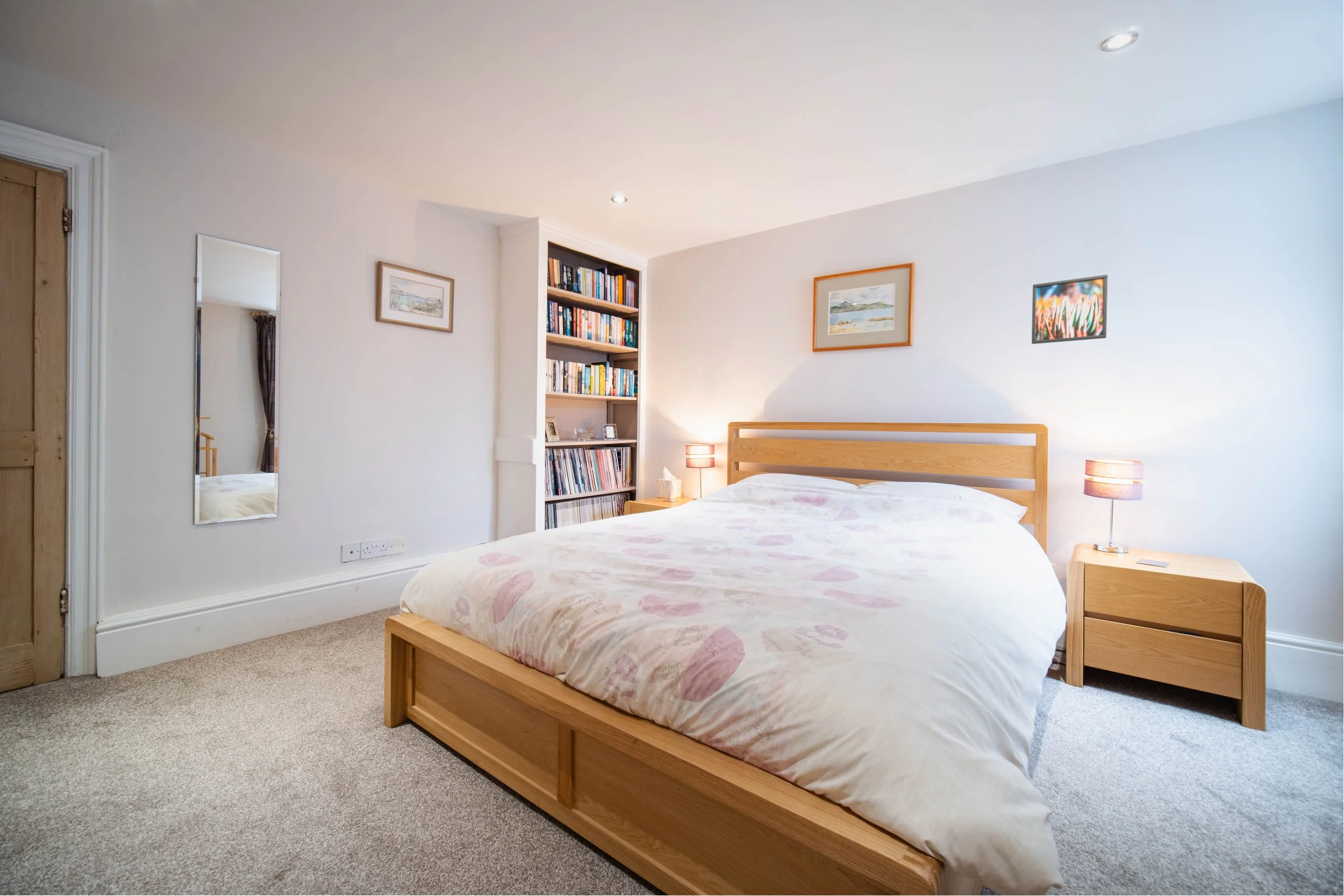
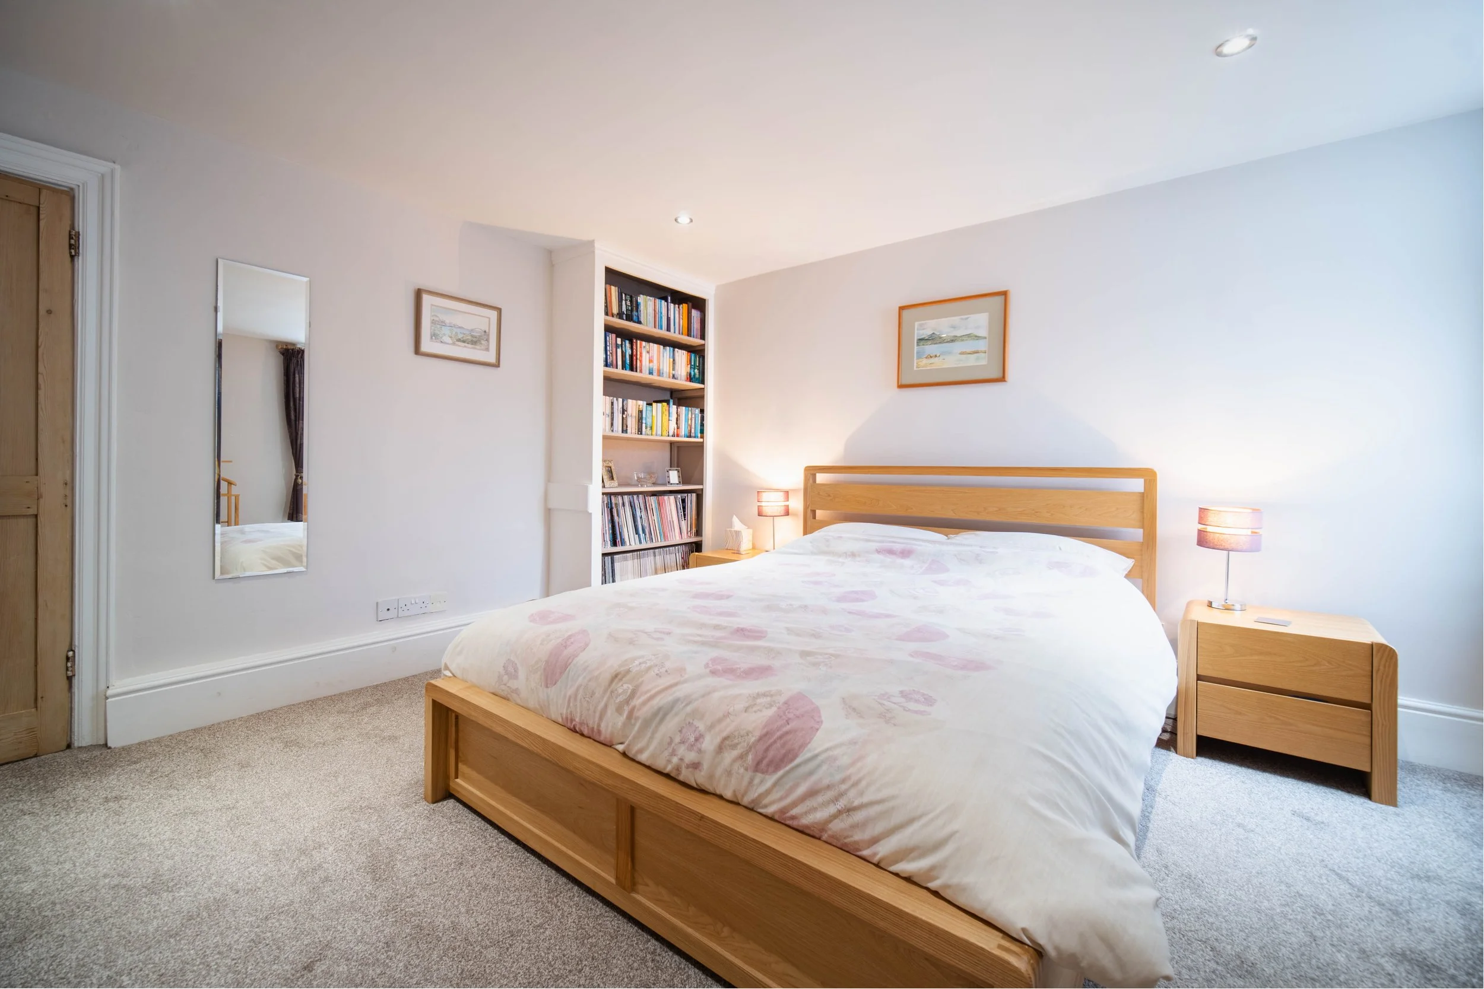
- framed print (1068, 310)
